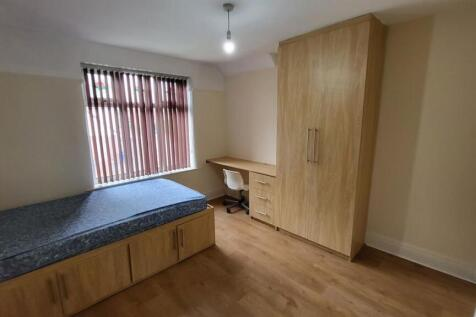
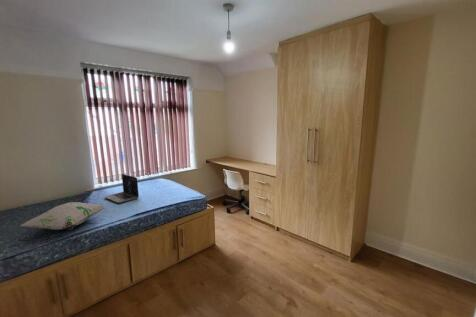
+ laptop (123, 188)
+ decorative pillow (67, 215)
